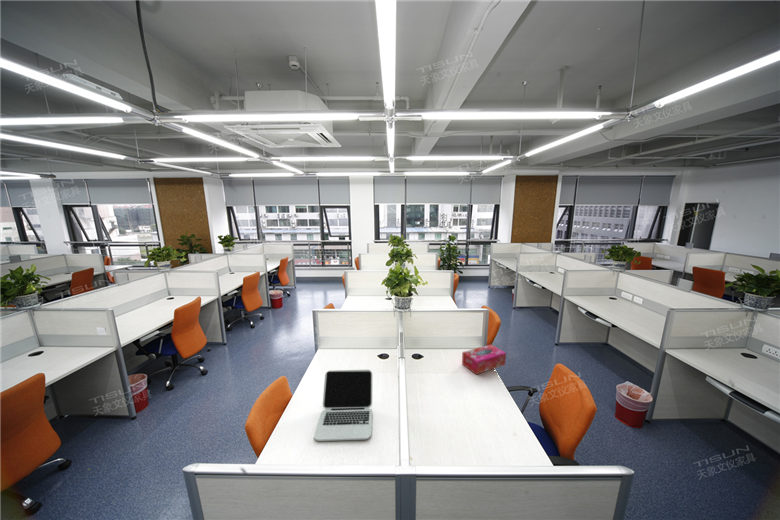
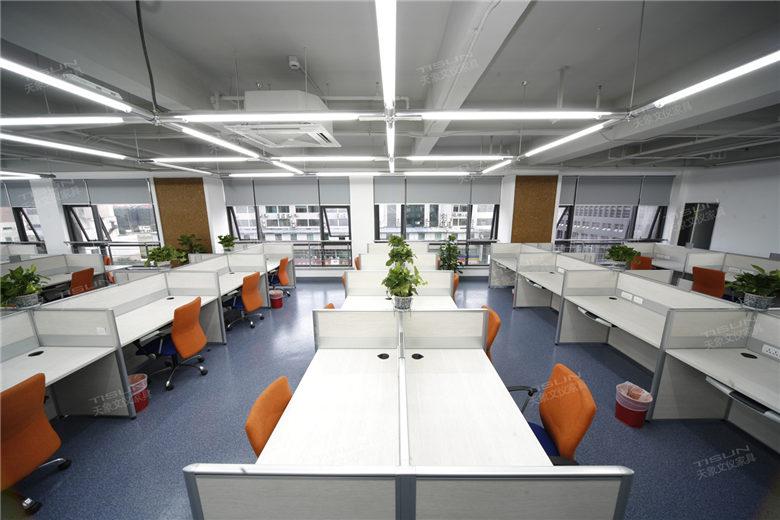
- laptop (345, 401)
- tissue box (483, 358)
